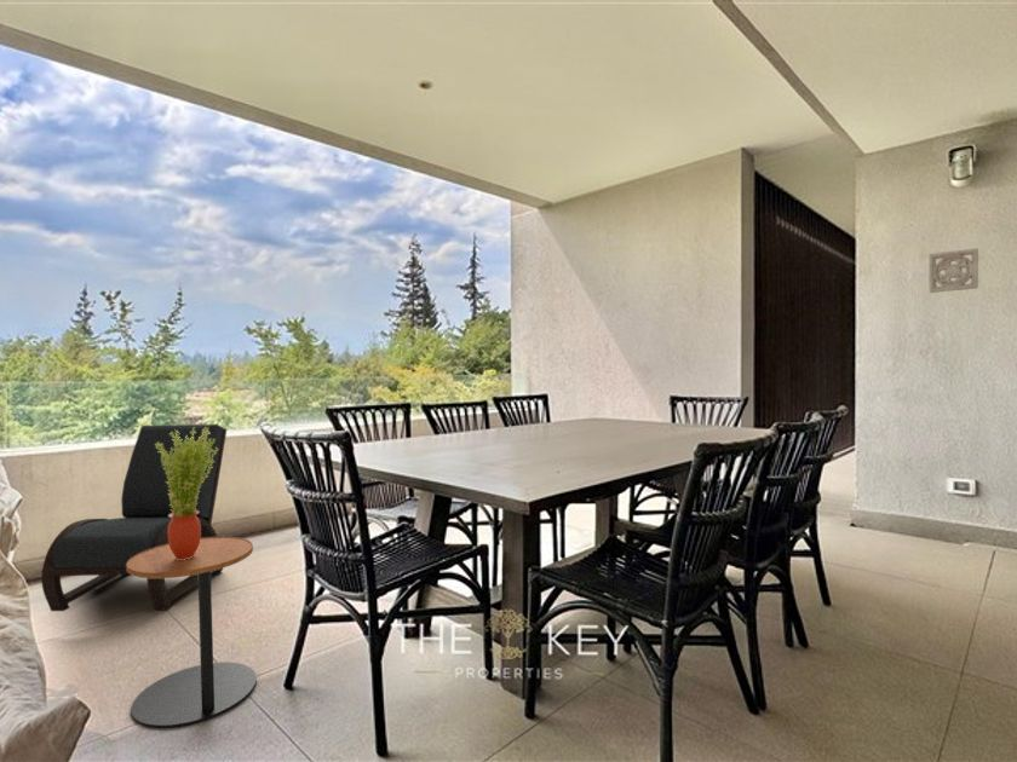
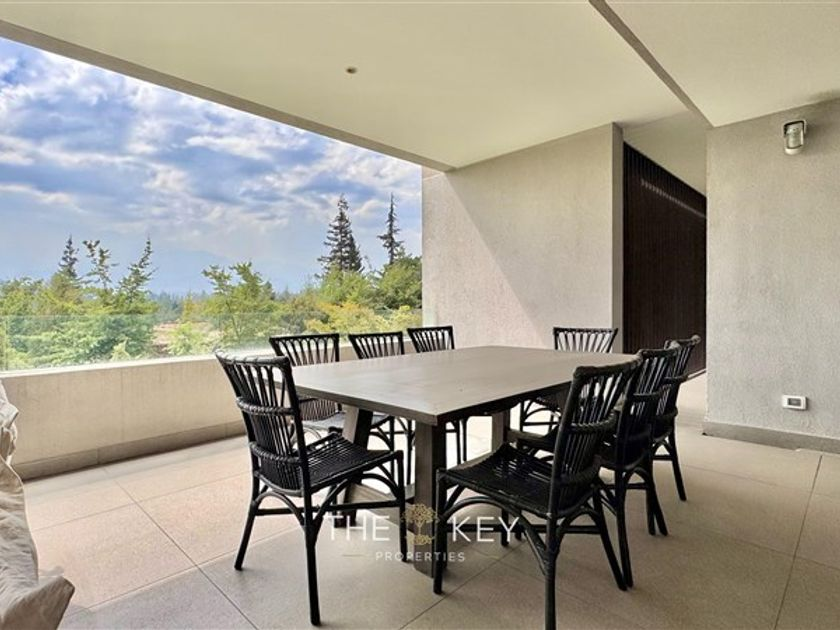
- wall ornament (953, 271)
- potted plant (189, 489)
- side table (200, 623)
- lounge chair (148, 508)
